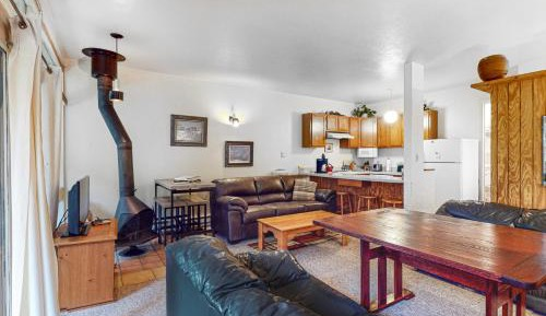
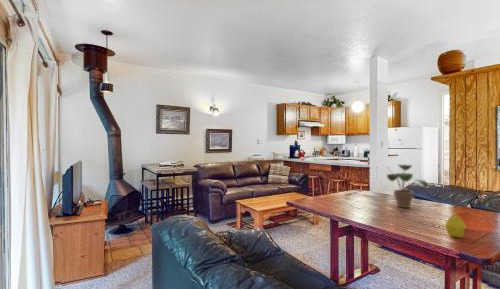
+ fruit (455, 225)
+ potted plant (403, 185)
